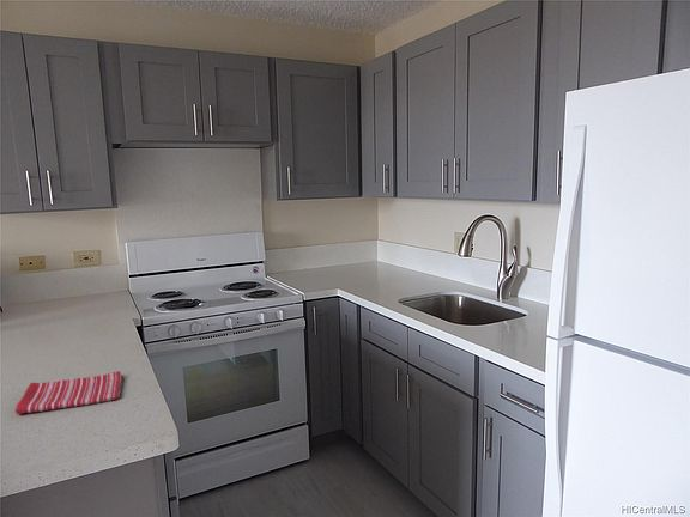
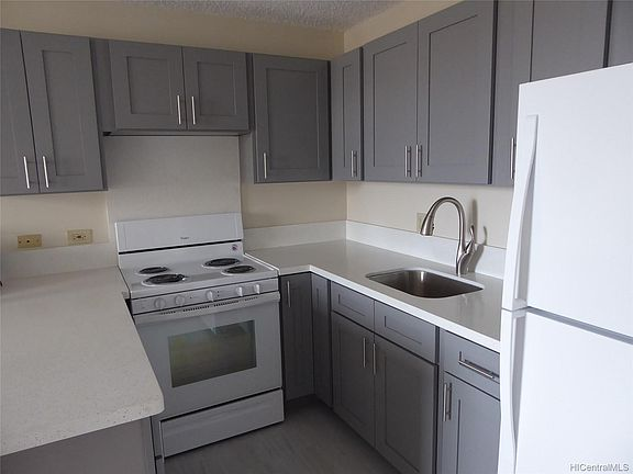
- dish towel (73, 390)
